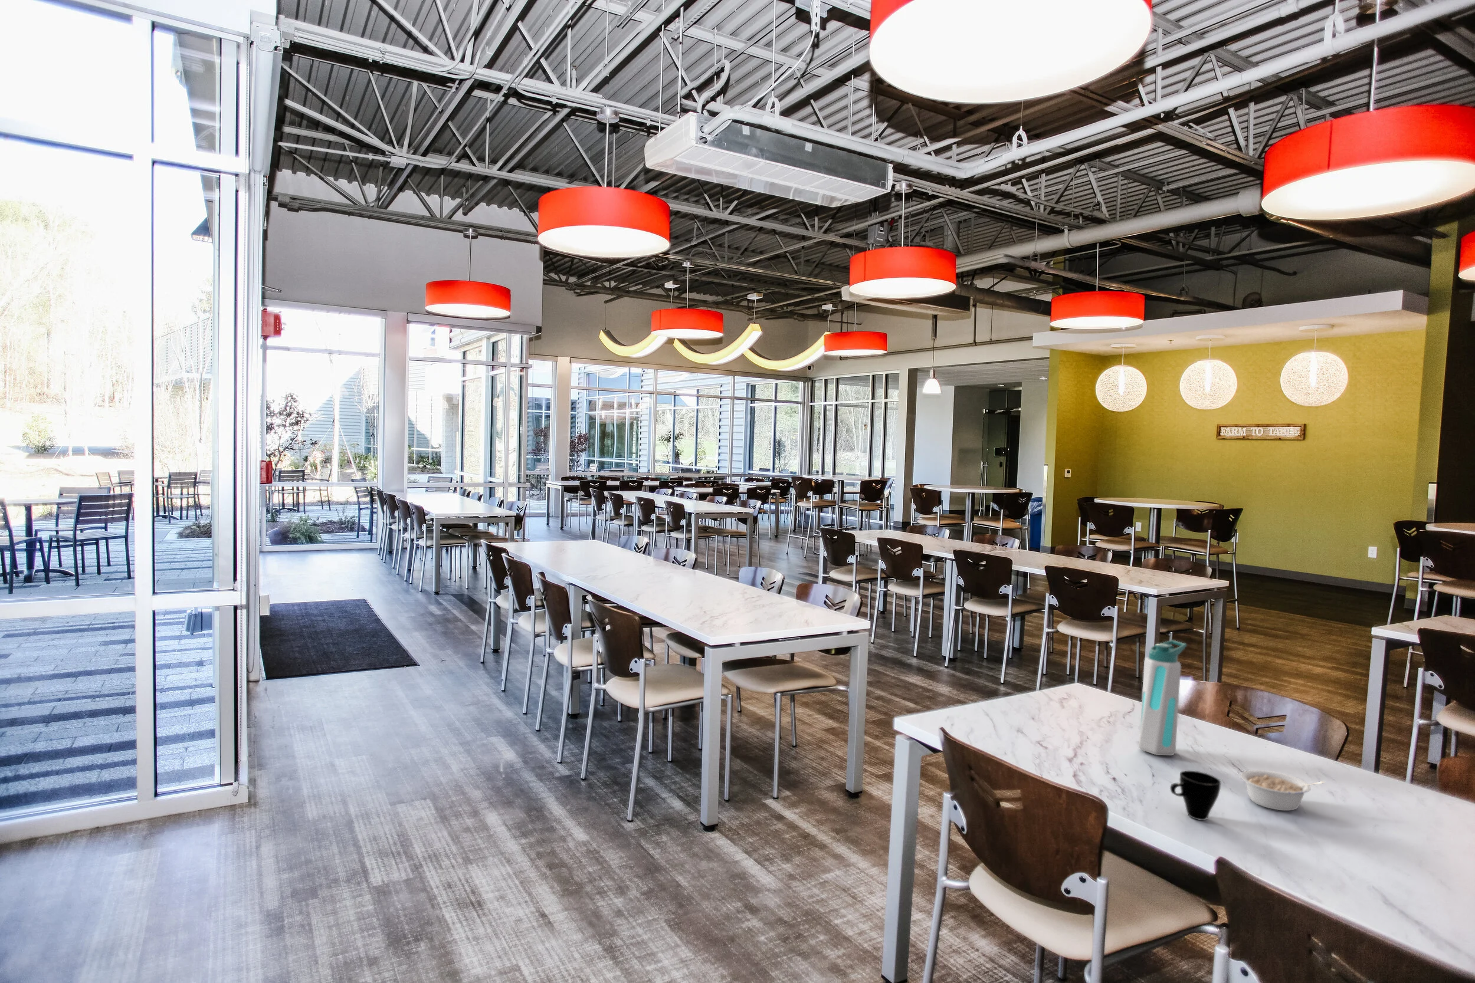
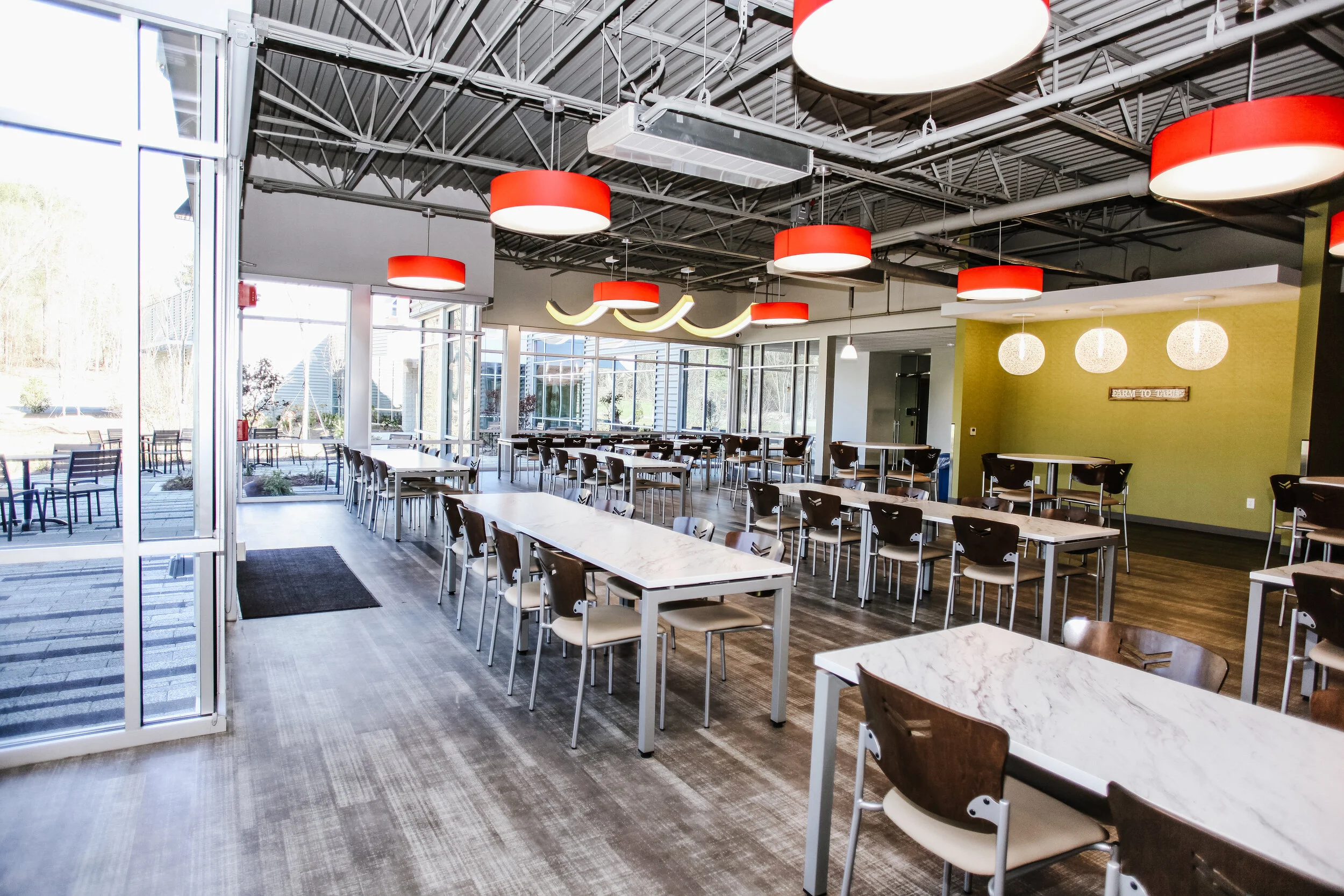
- legume (1276, 789)
- water bottle (1162, 697)
- cup (1193, 796)
